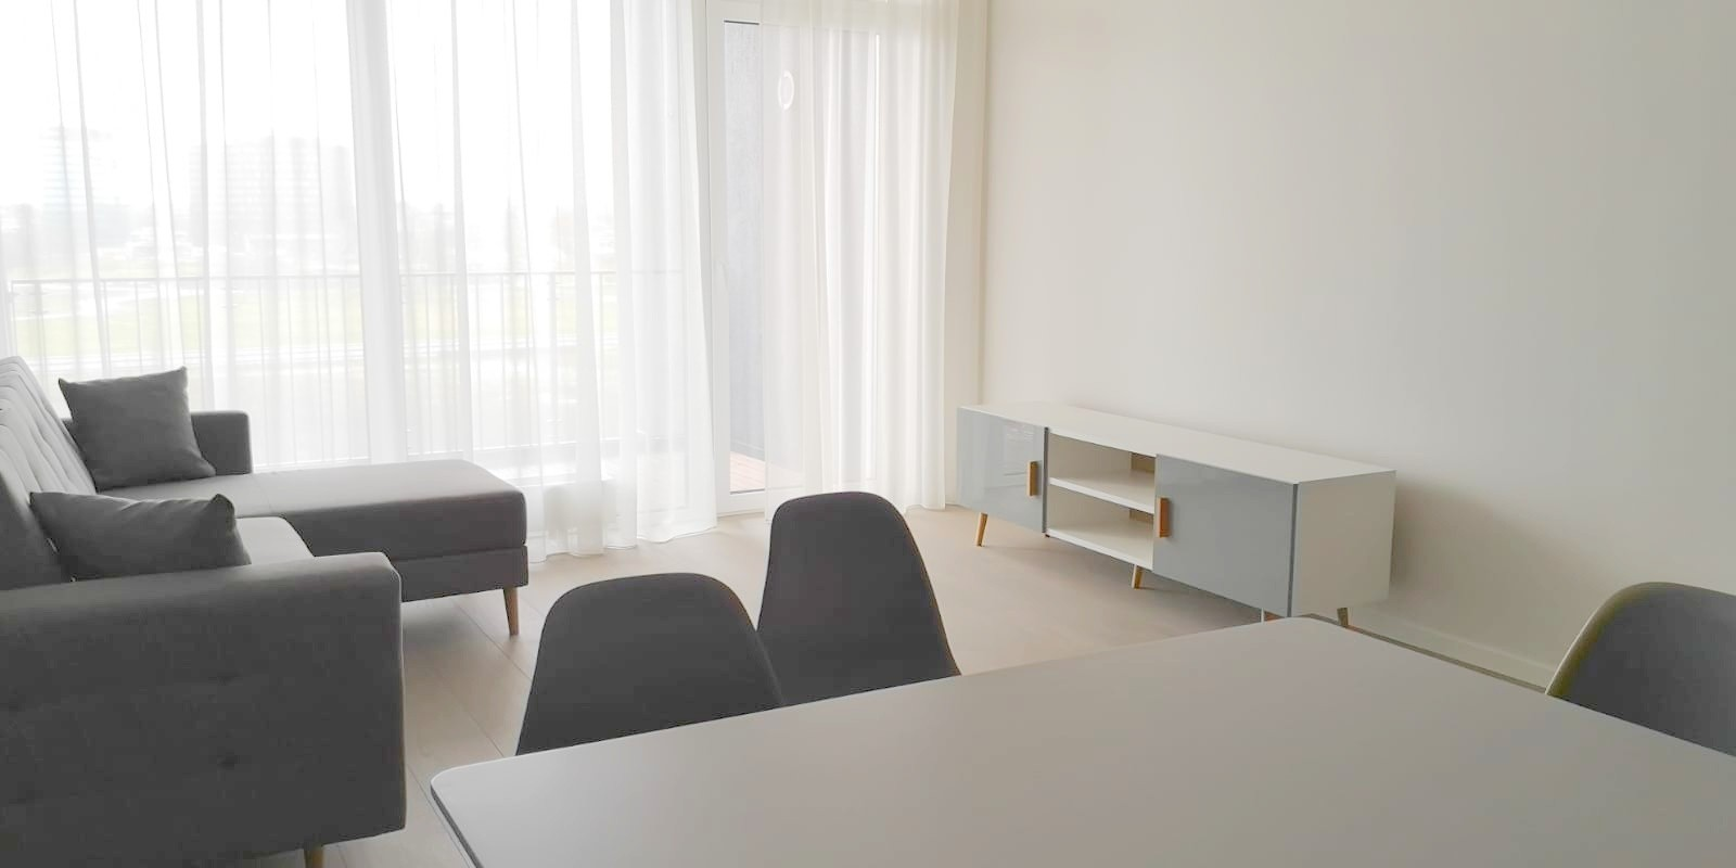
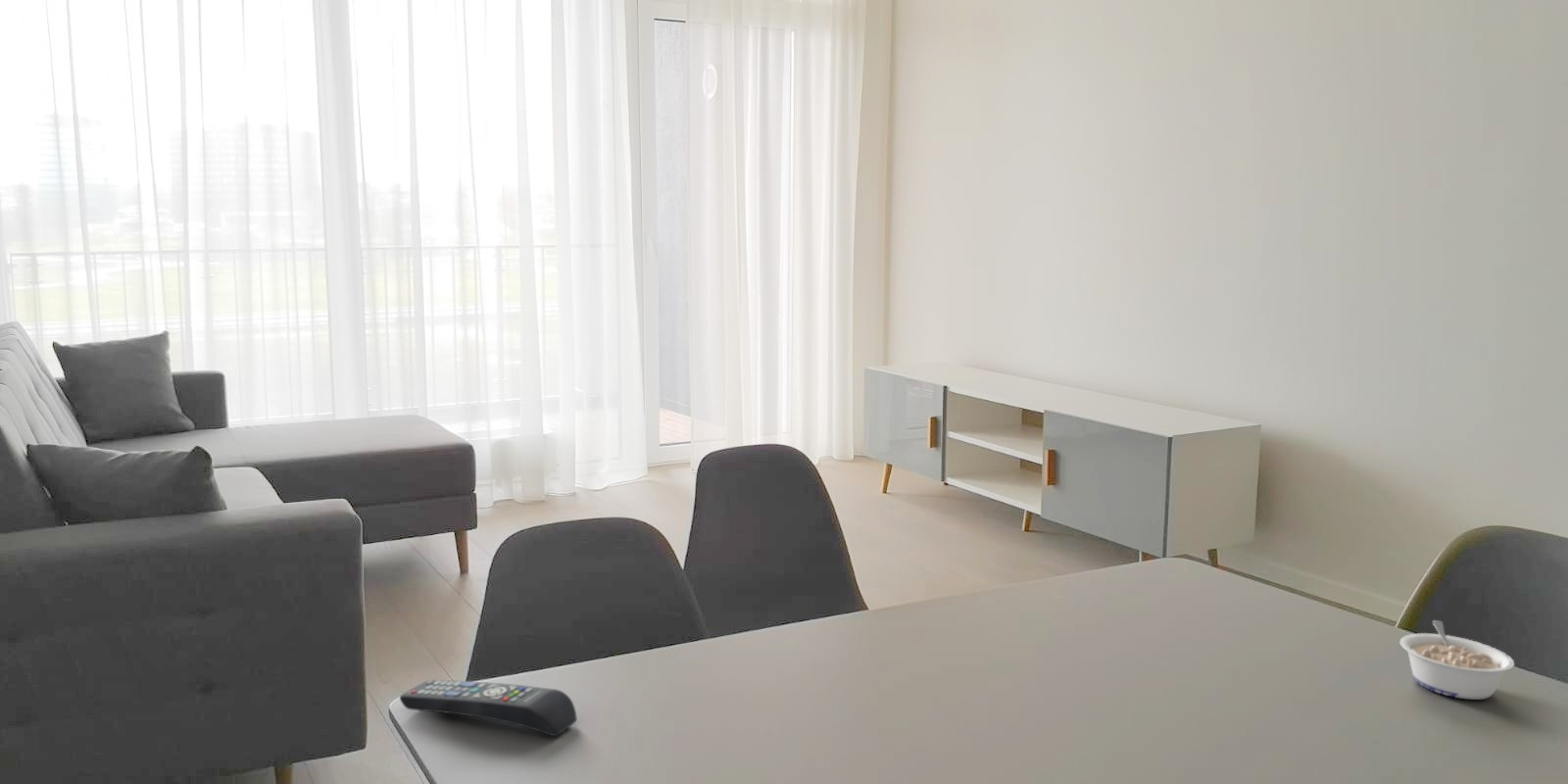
+ remote control (487, 702)
+ legume (1450, 663)
